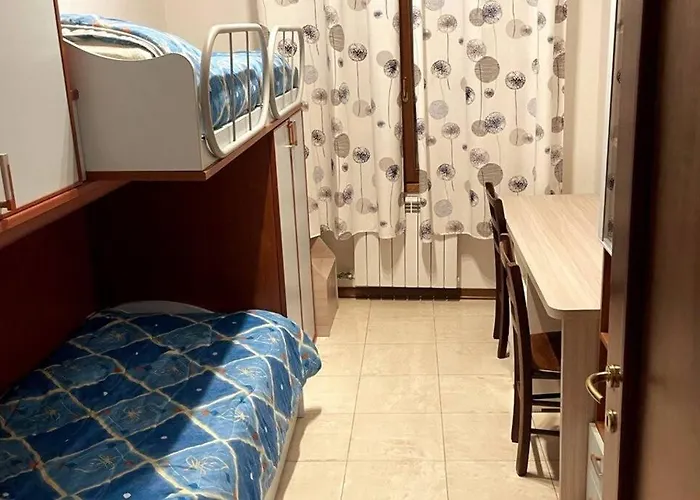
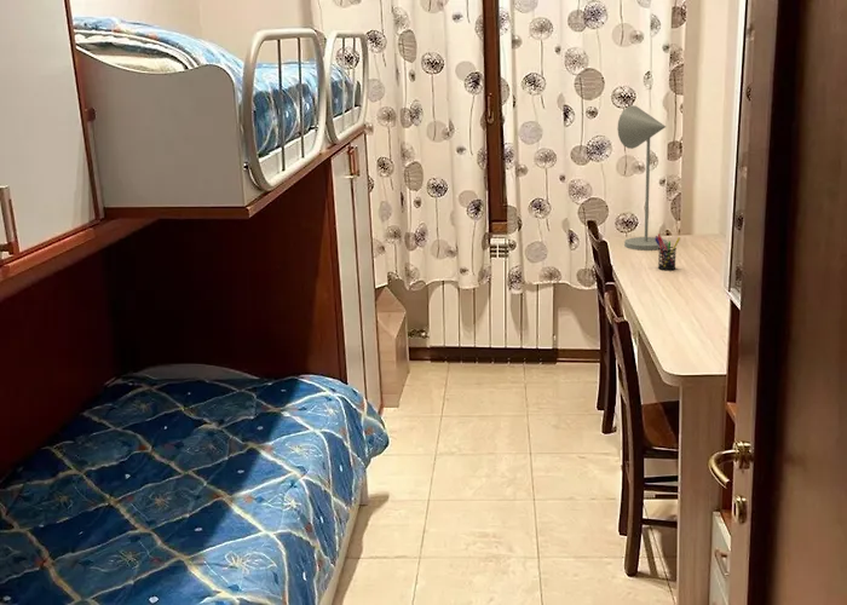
+ pen holder (666, 250)
+ desk lamp (646, 177)
